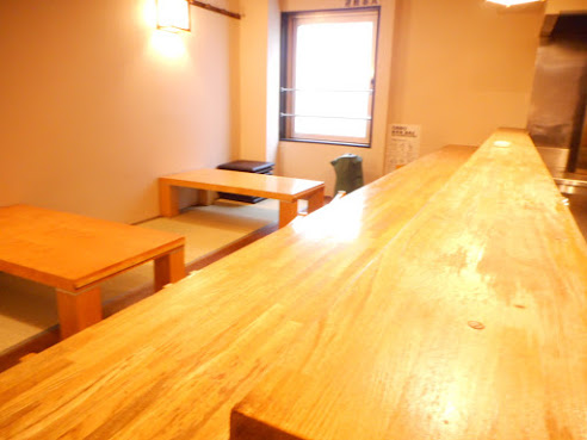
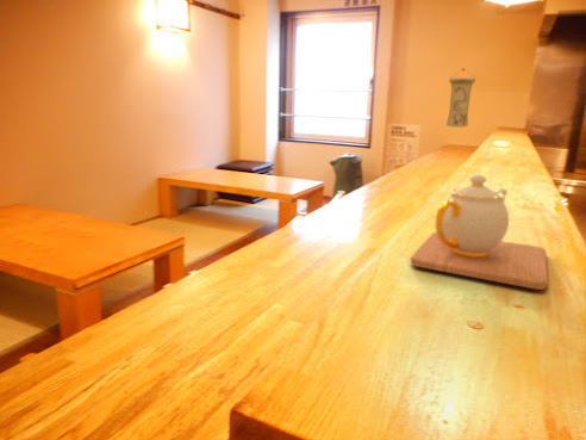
+ wall scroll (460, 98)
+ teapot (485, 218)
